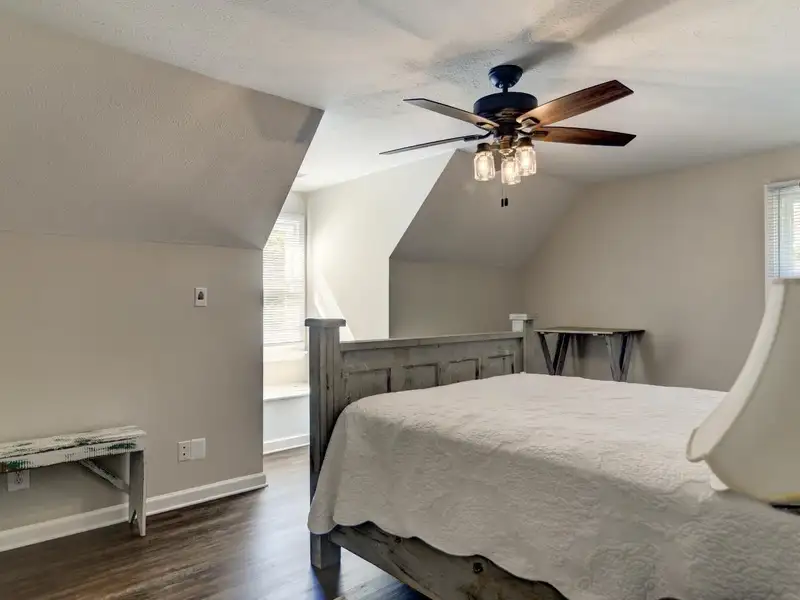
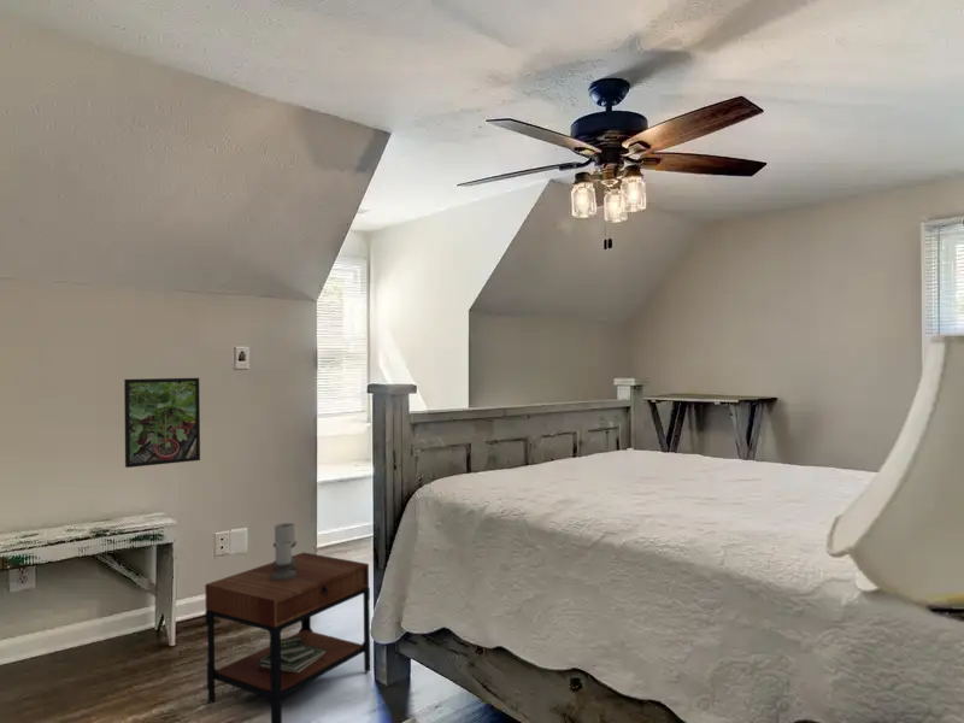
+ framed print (163, 421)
+ side table (290, 607)
